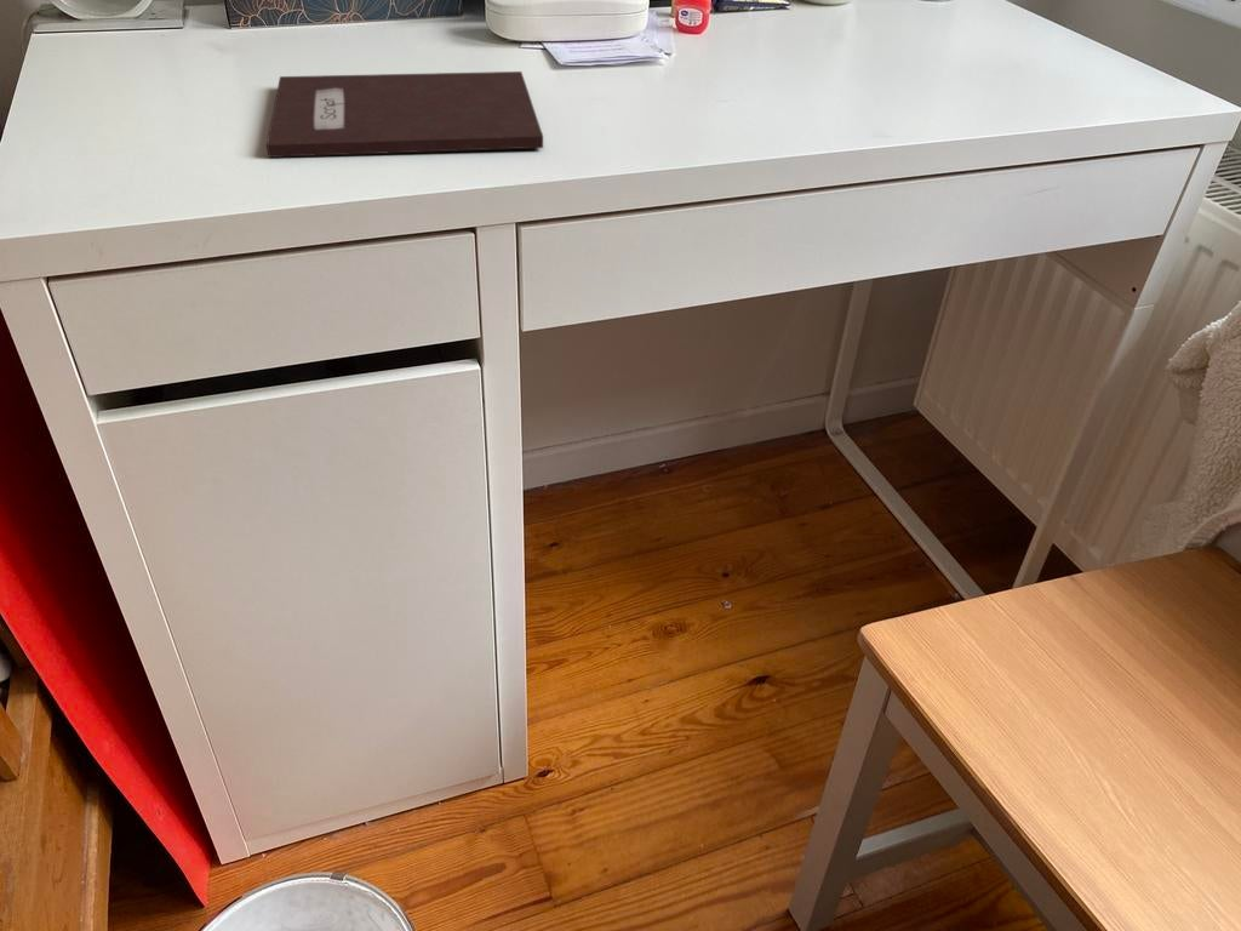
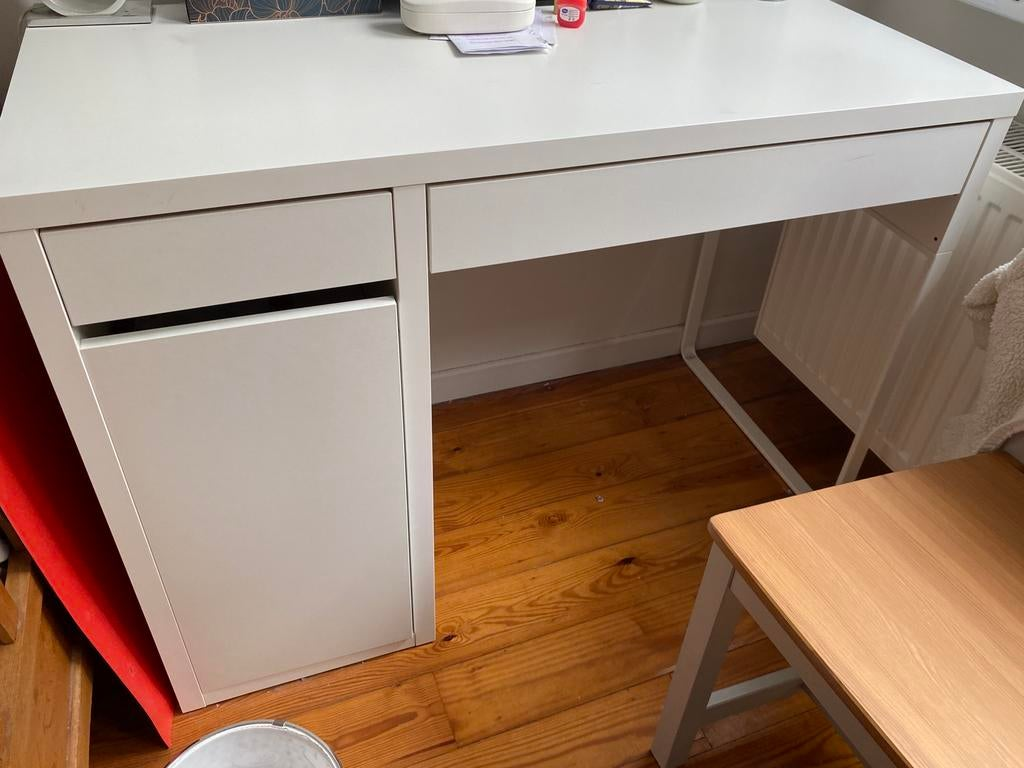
- notebook (405, 110)
